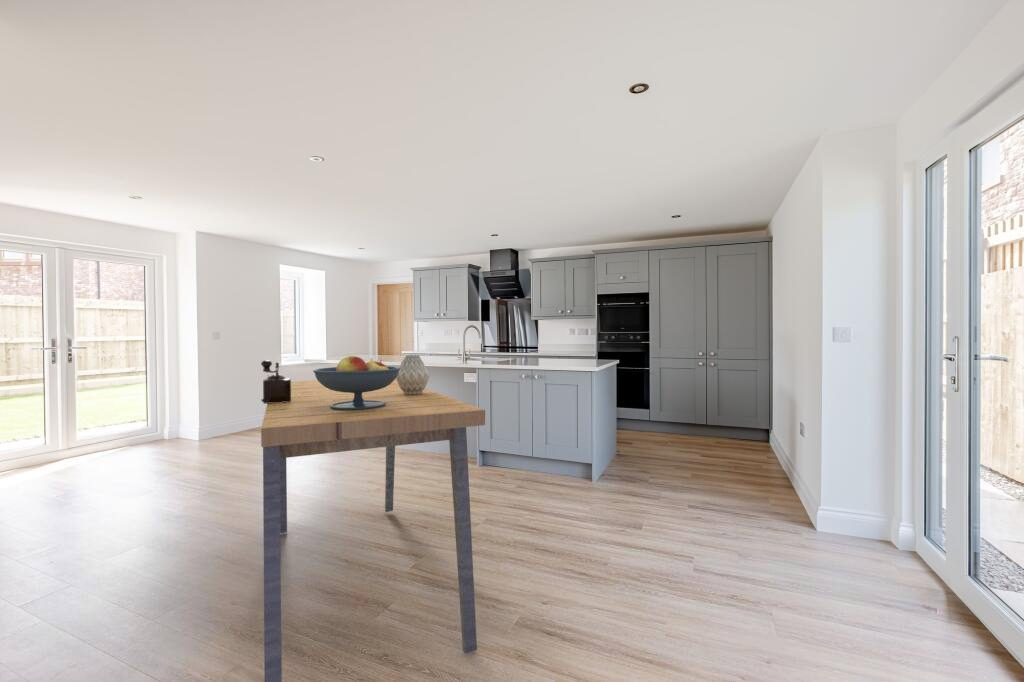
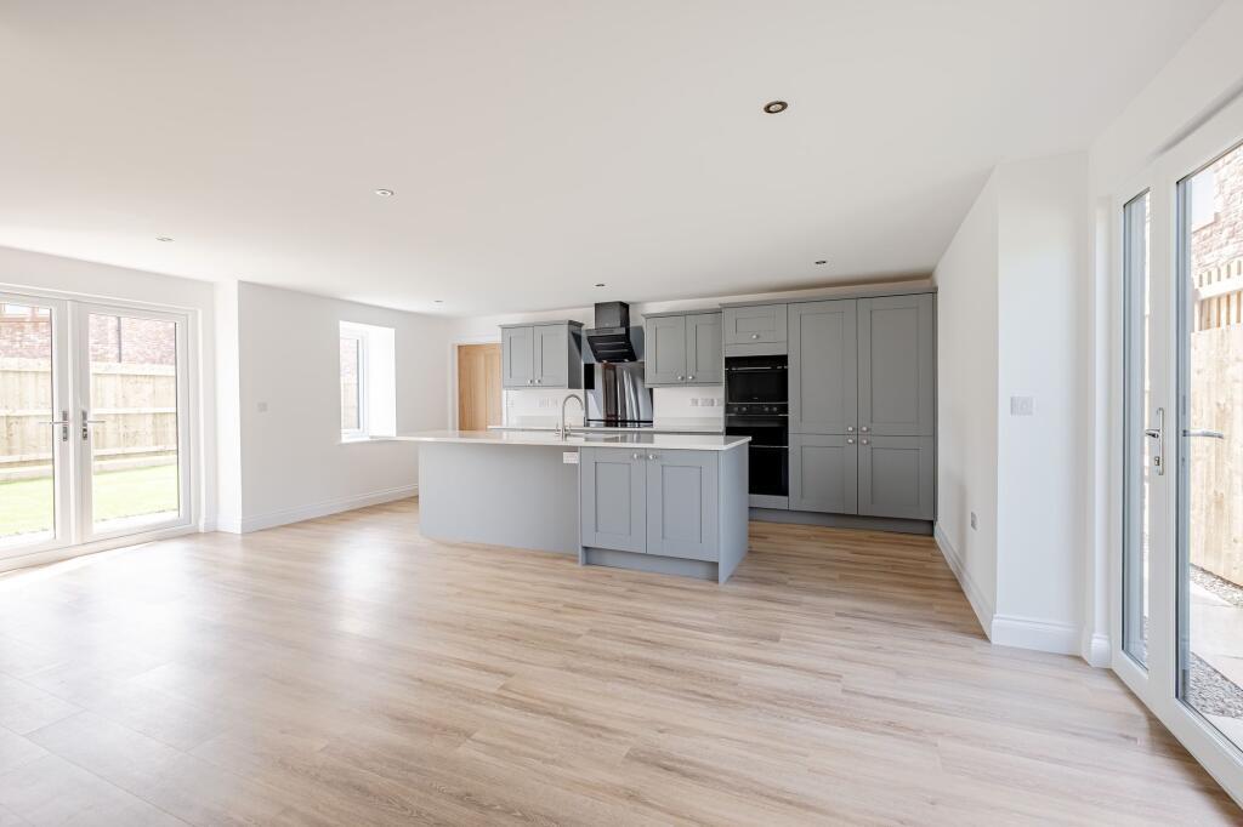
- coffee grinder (276, 380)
- fruit bowl (358, 380)
- dining table (385, 486)
- vase (412, 373)
